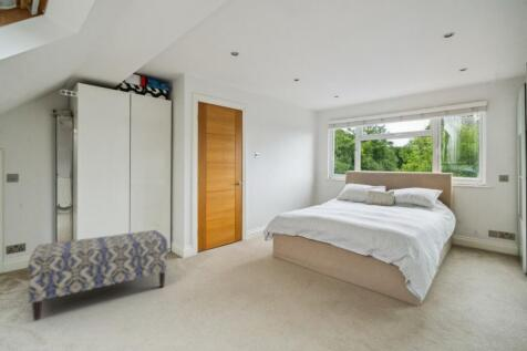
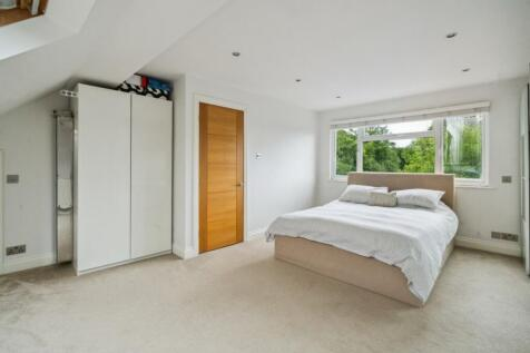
- bench (105, 266)
